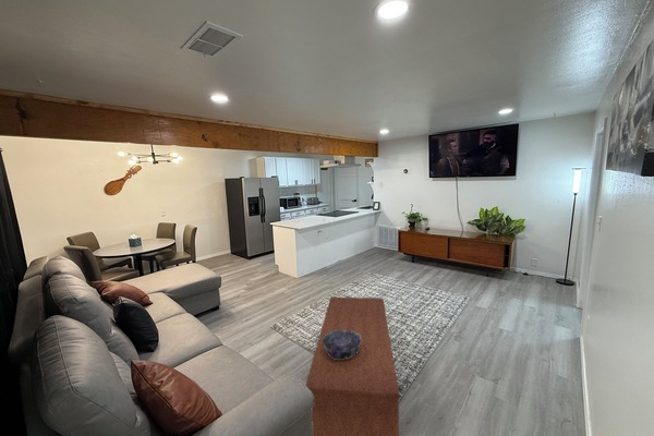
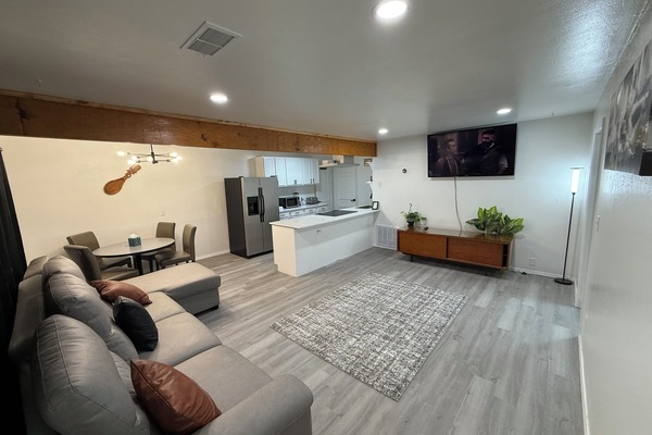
- coffee table (354, 358)
- decorative bowl (341, 344)
